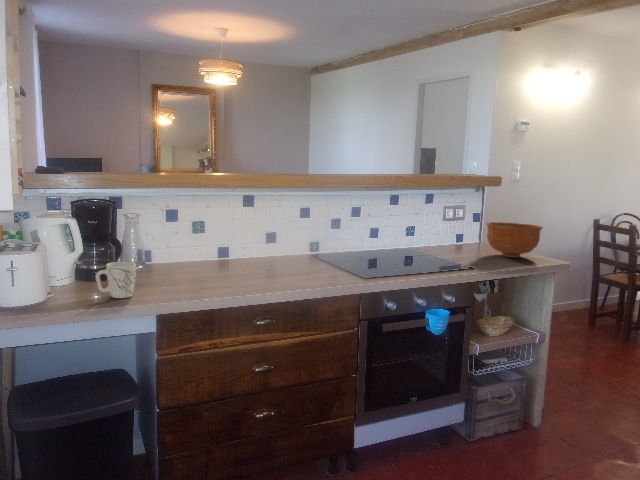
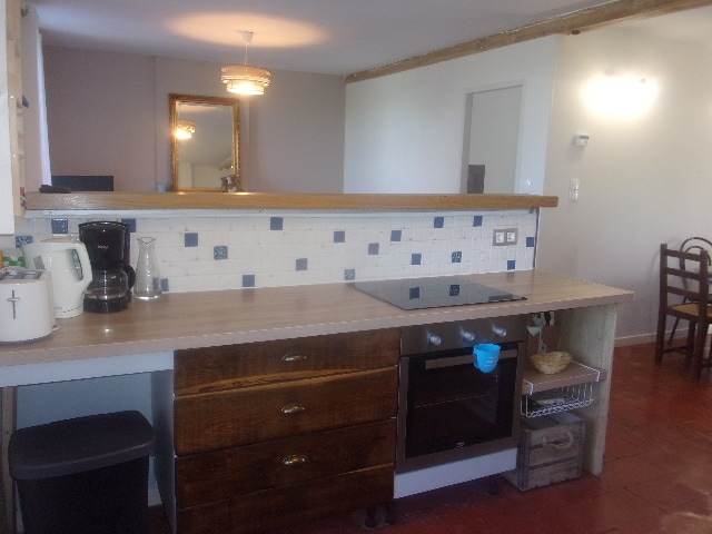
- bowl (512, 240)
- mug (116, 280)
